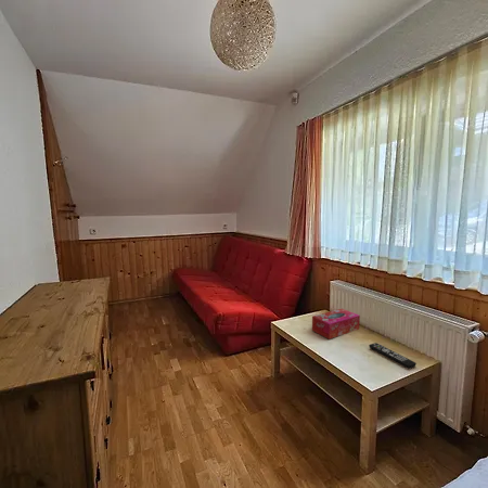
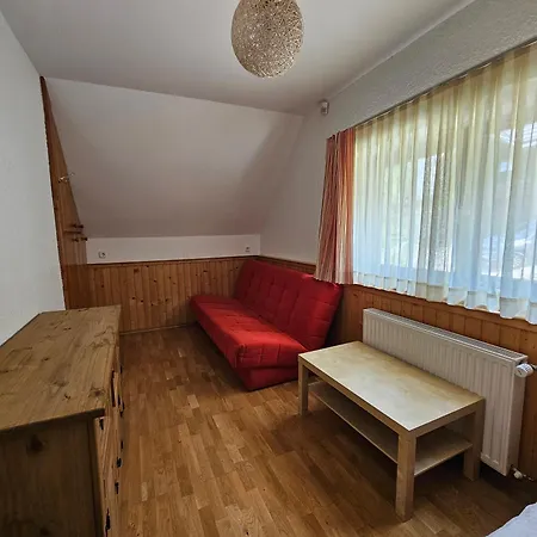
- tissue box (335, 322)
- remote control (390, 355)
